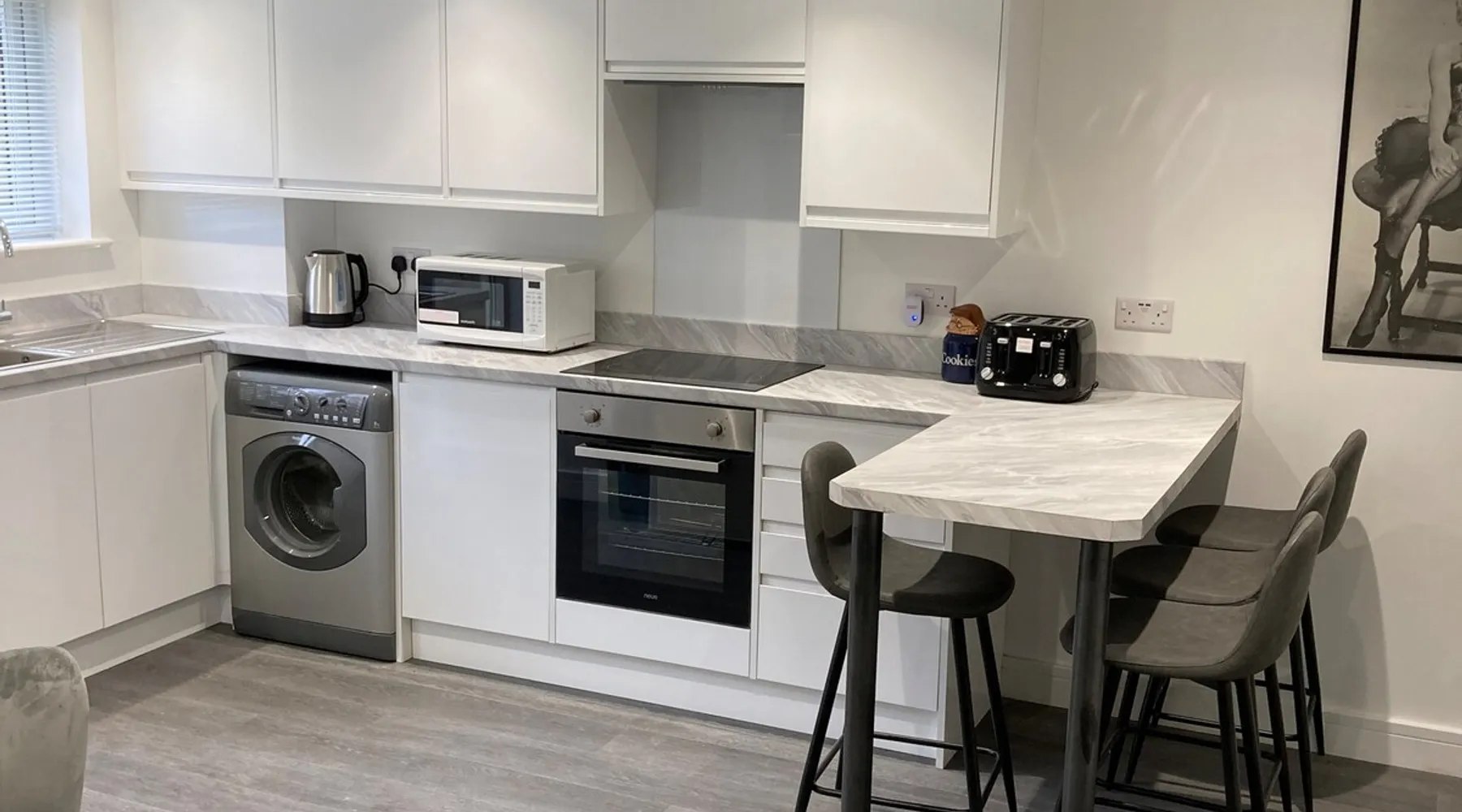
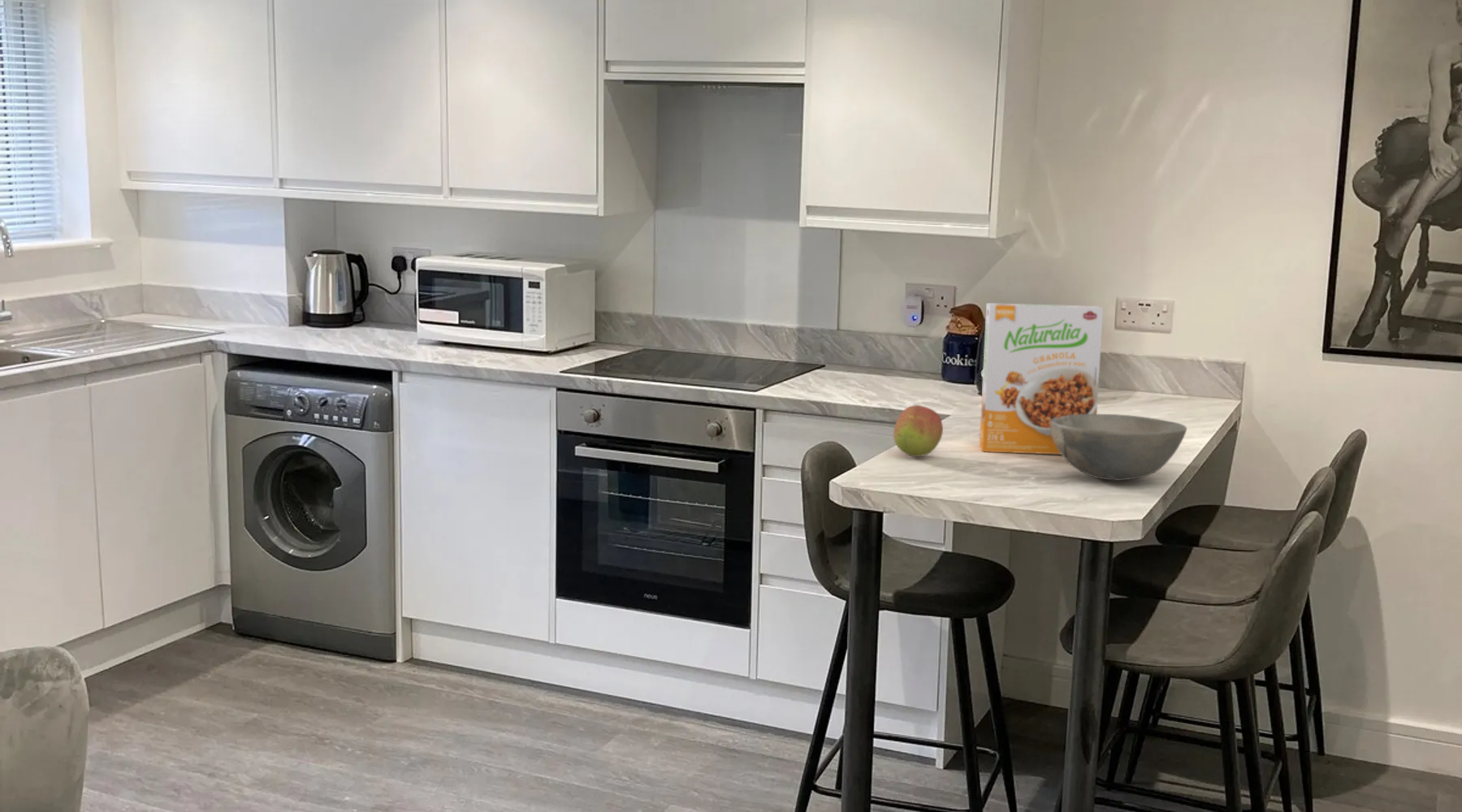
+ fruit (917, 430)
+ bowl (1115, 450)
+ cereal box (1040, 378)
